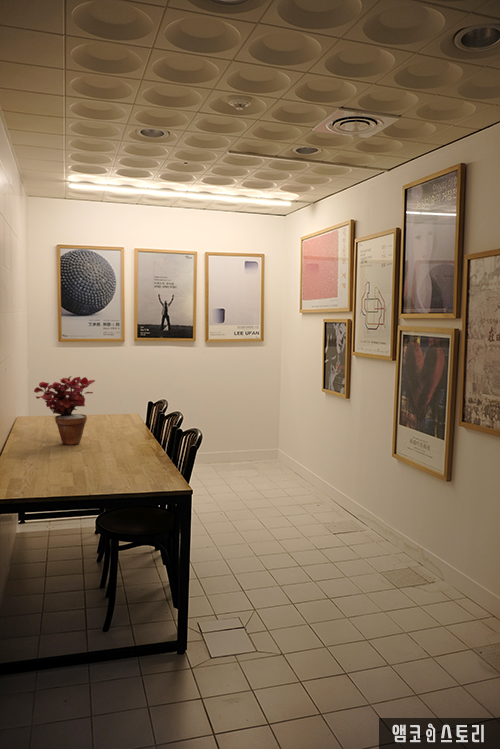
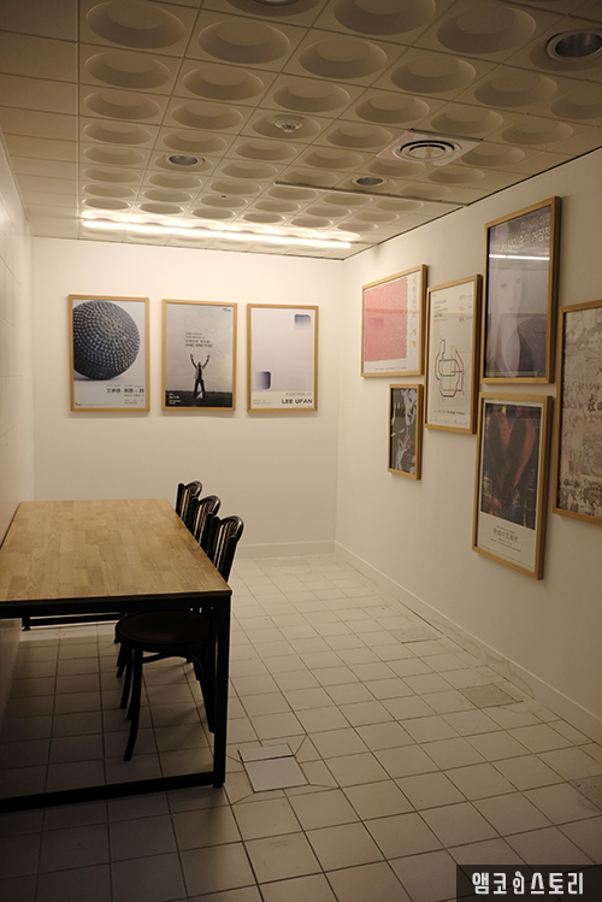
- potted plant (66, 409)
